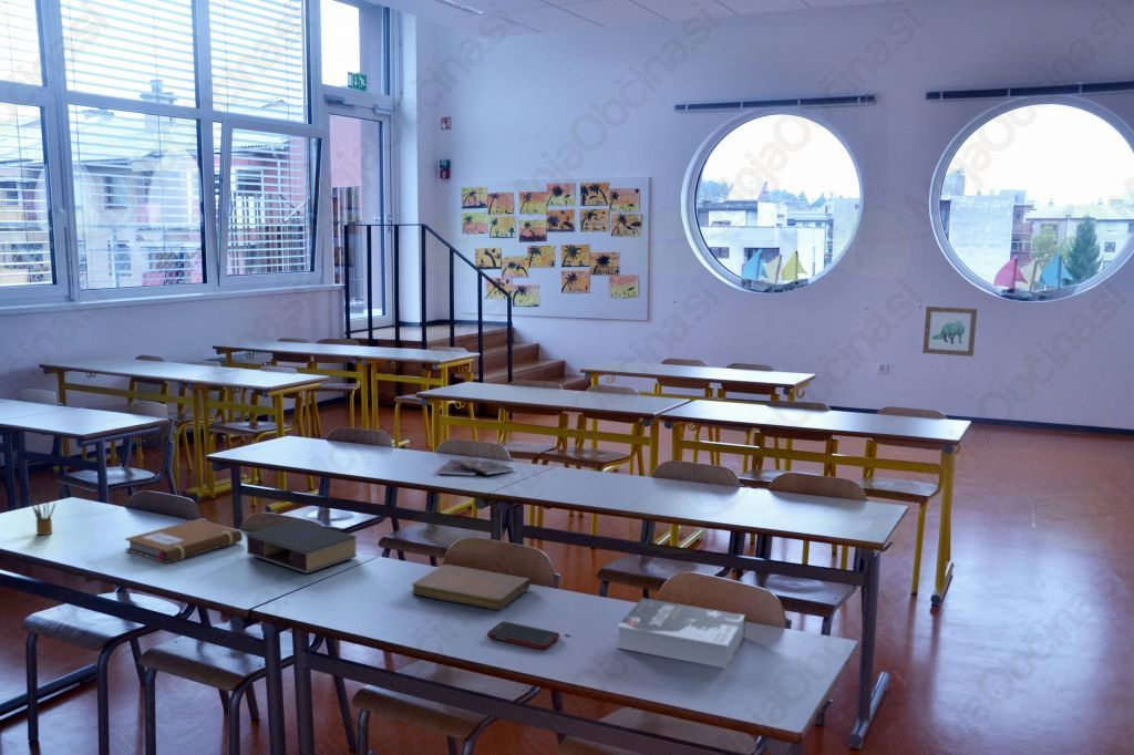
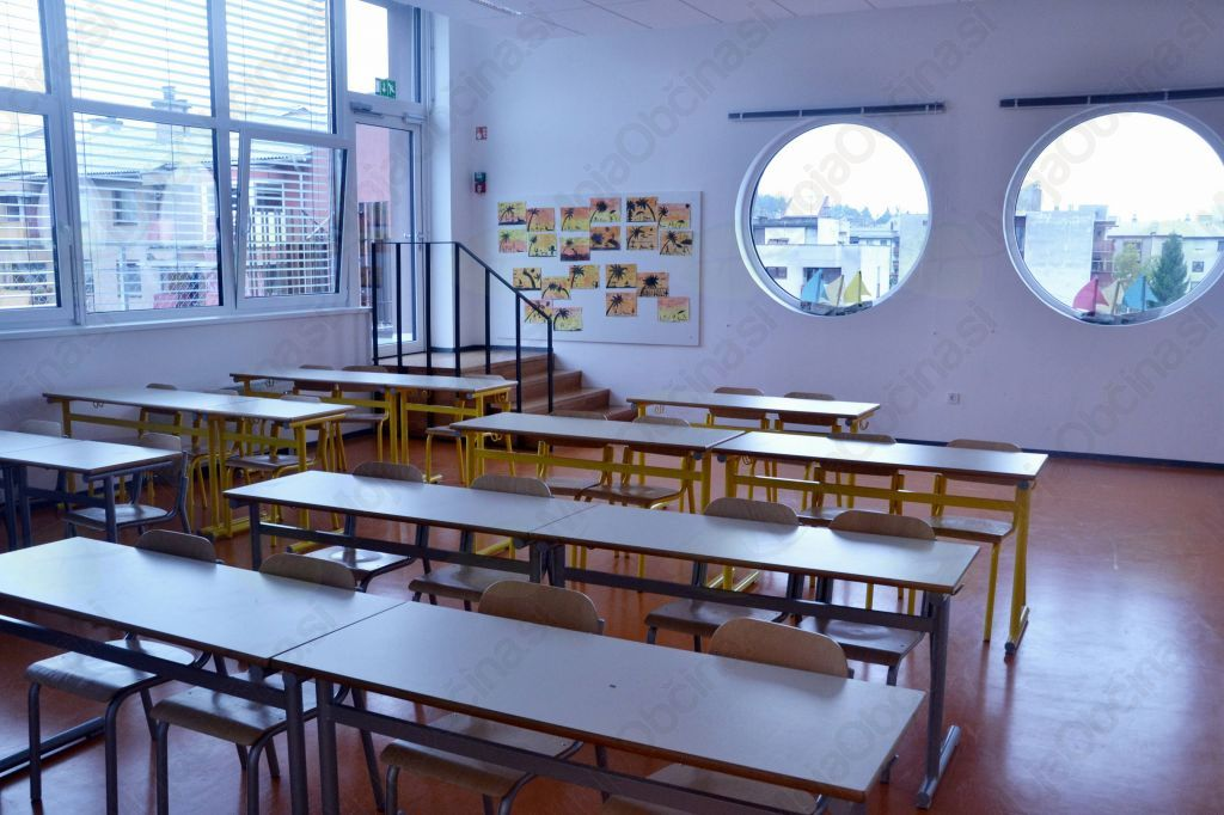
- cell phone (523, 634)
- booklet (467, 465)
- book (681, 630)
- notebook (471, 585)
- book (301, 546)
- wall art (949, 331)
- notebook (183, 540)
- pencil box (44, 516)
